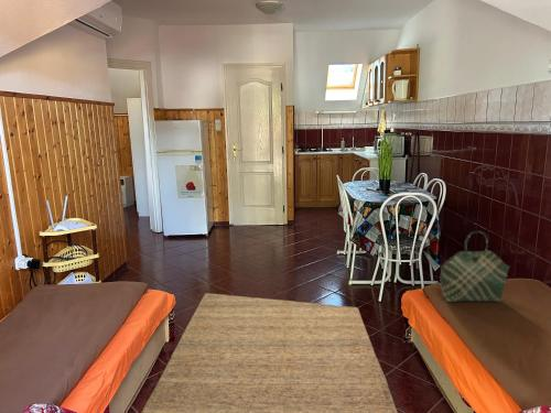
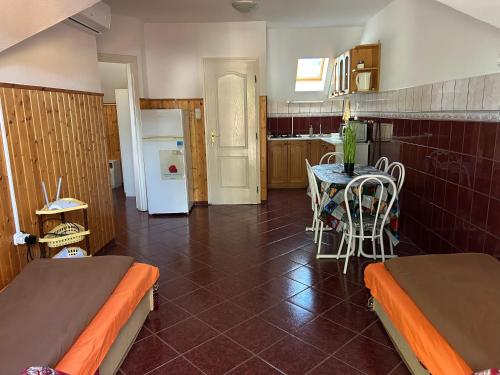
- tote bag (474, 264)
- rug (274, 336)
